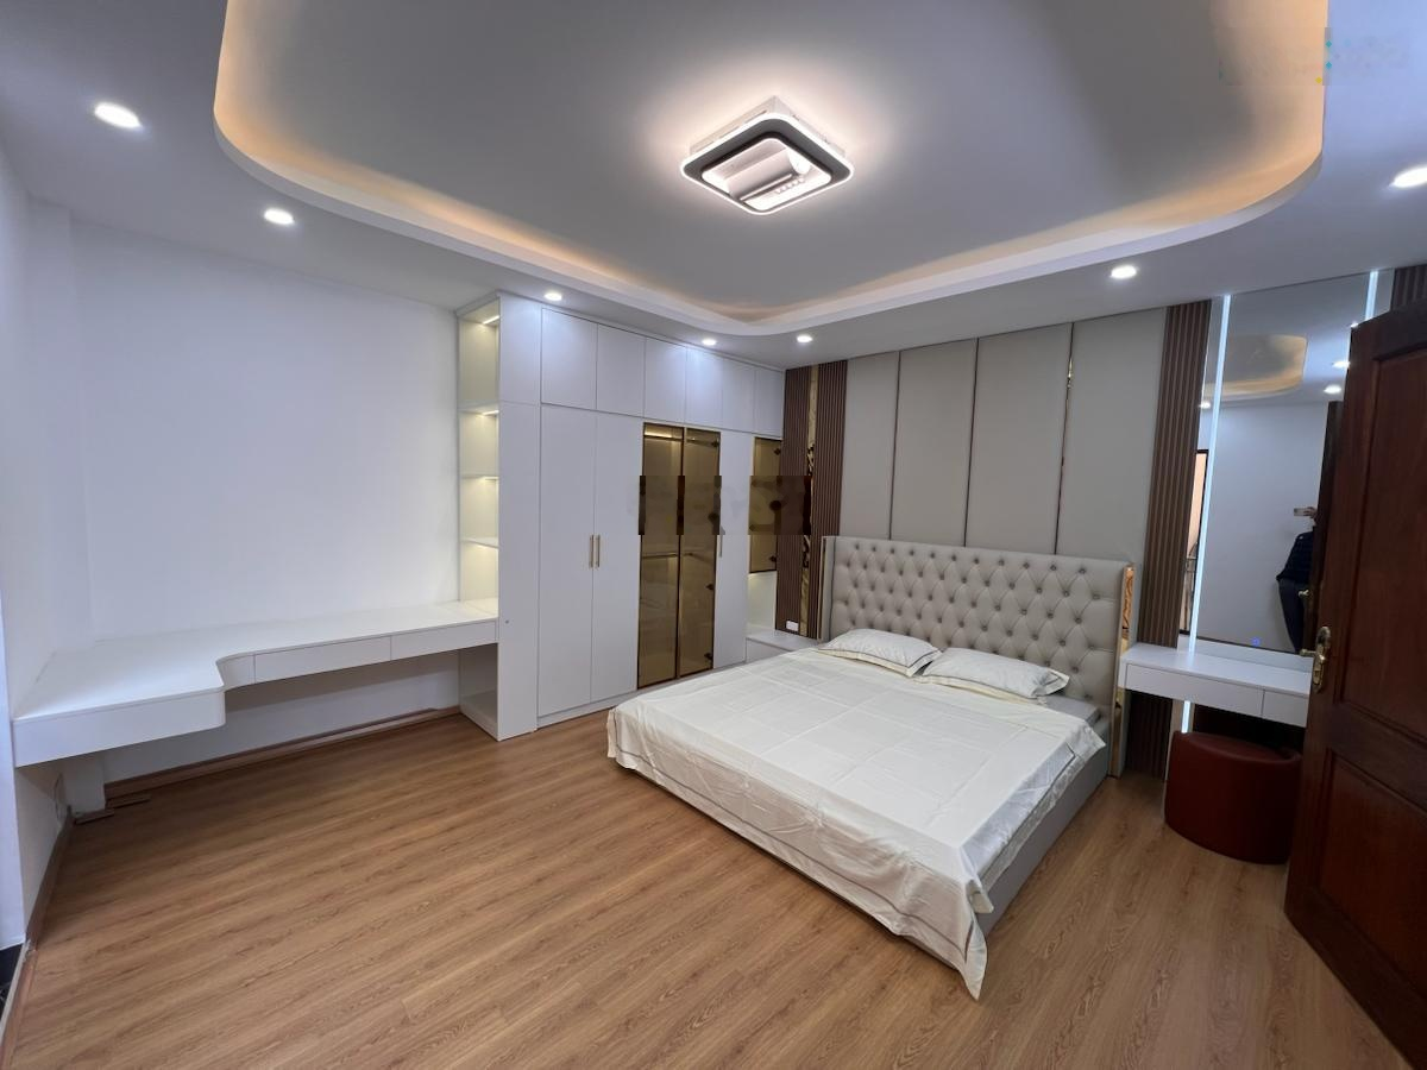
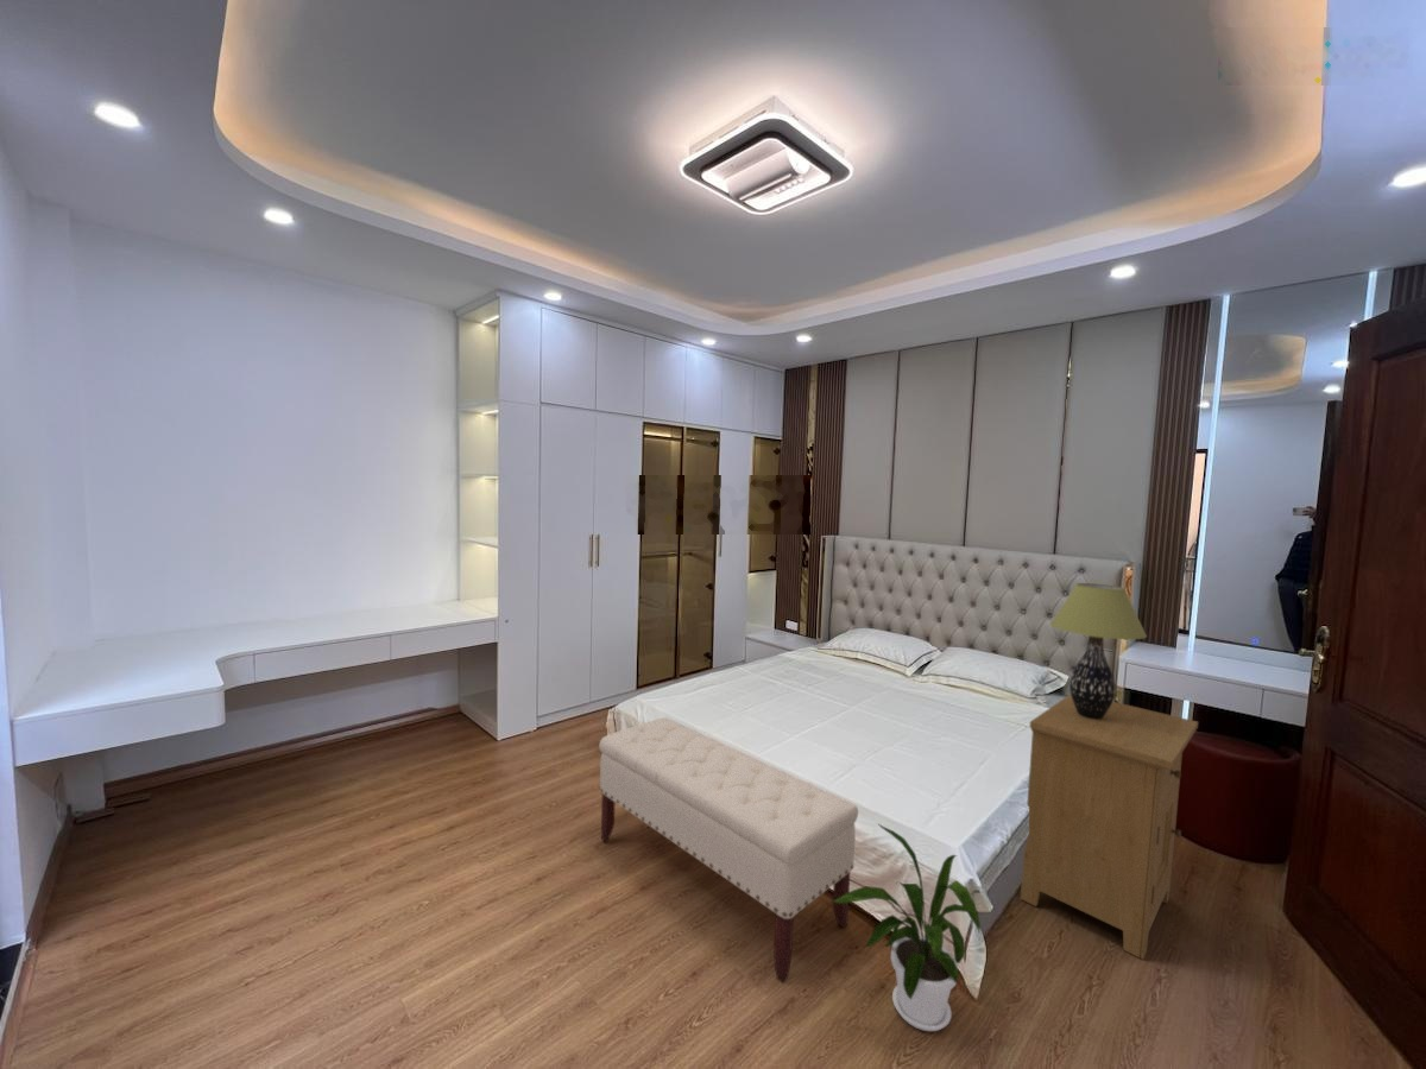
+ nightstand (1108, 811)
+ table lamp (1094, 651)
+ house plant (920, 929)
+ bench (713, 821)
